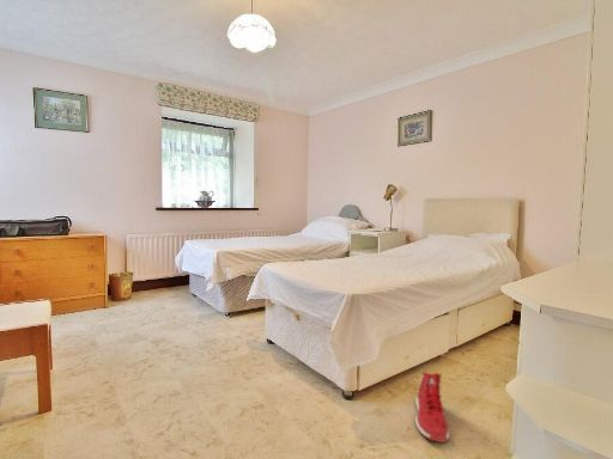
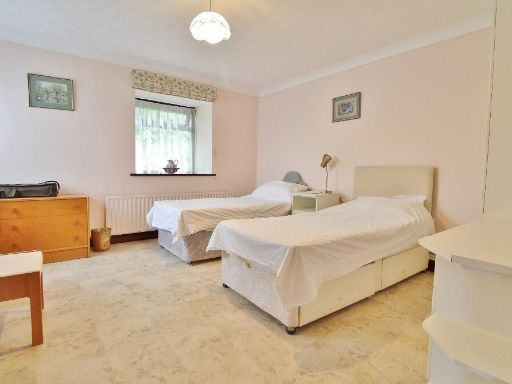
- sneaker (431, 399)
